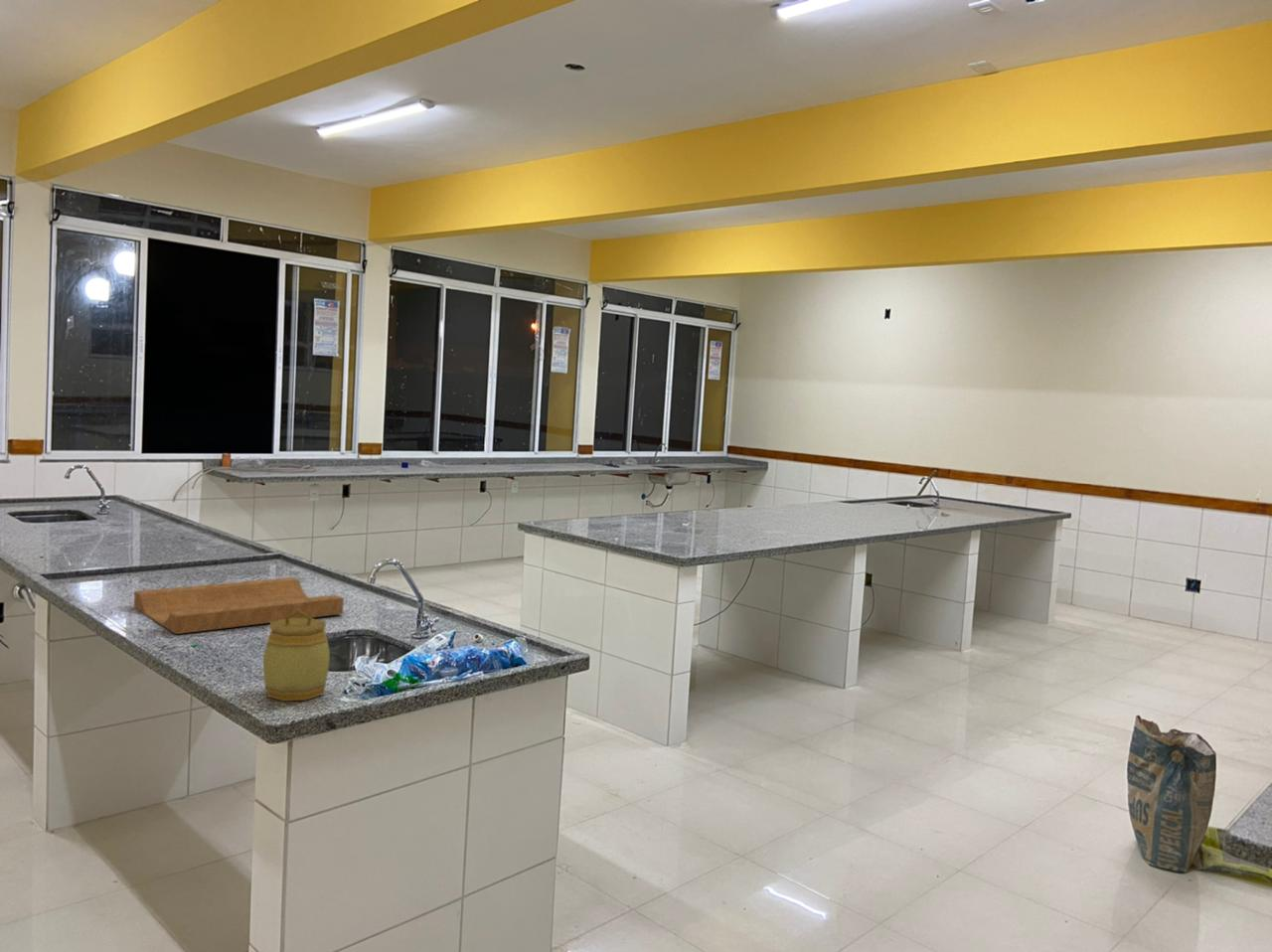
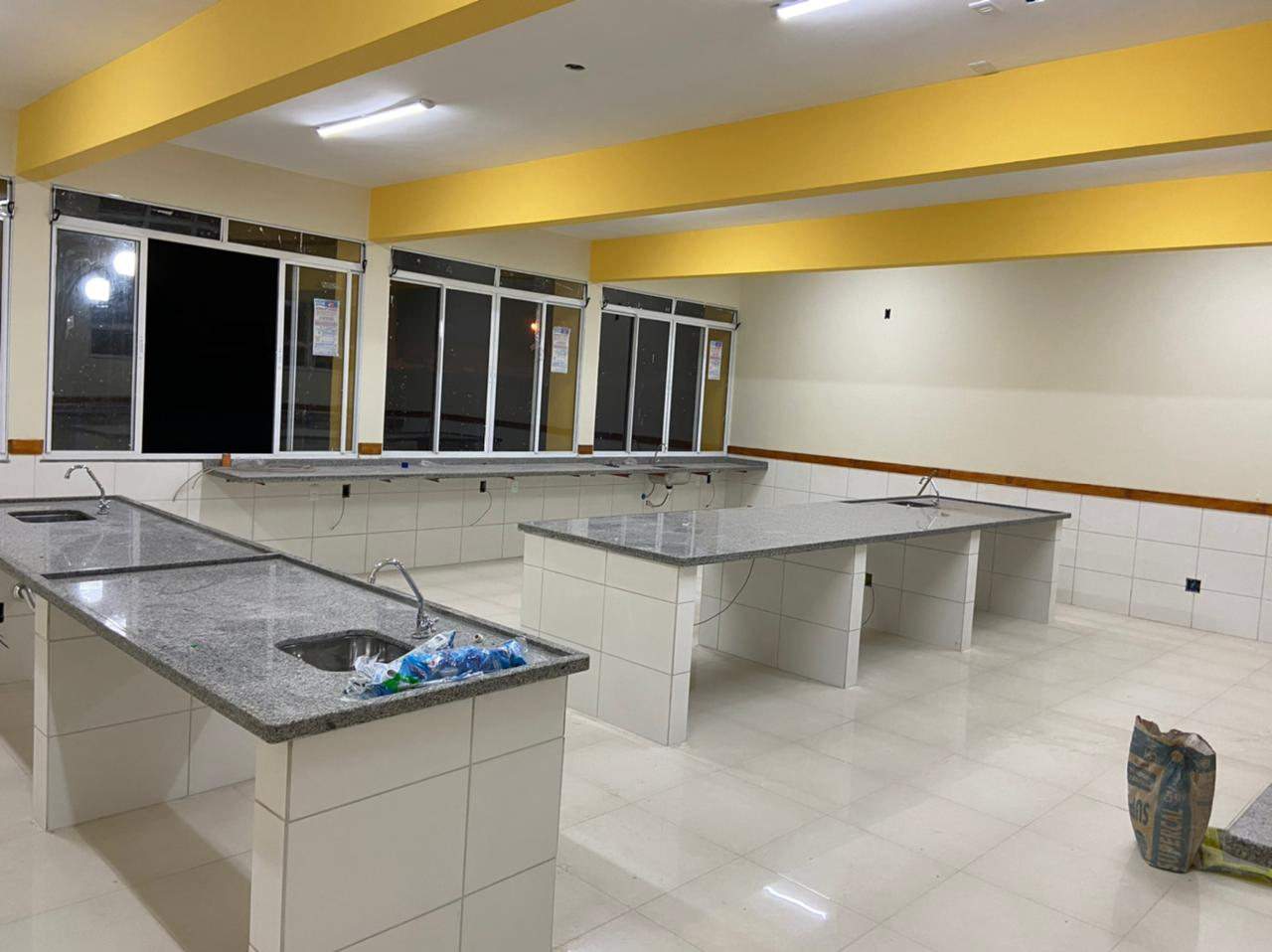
- cutting board (239, 602)
- jar (297, 650)
